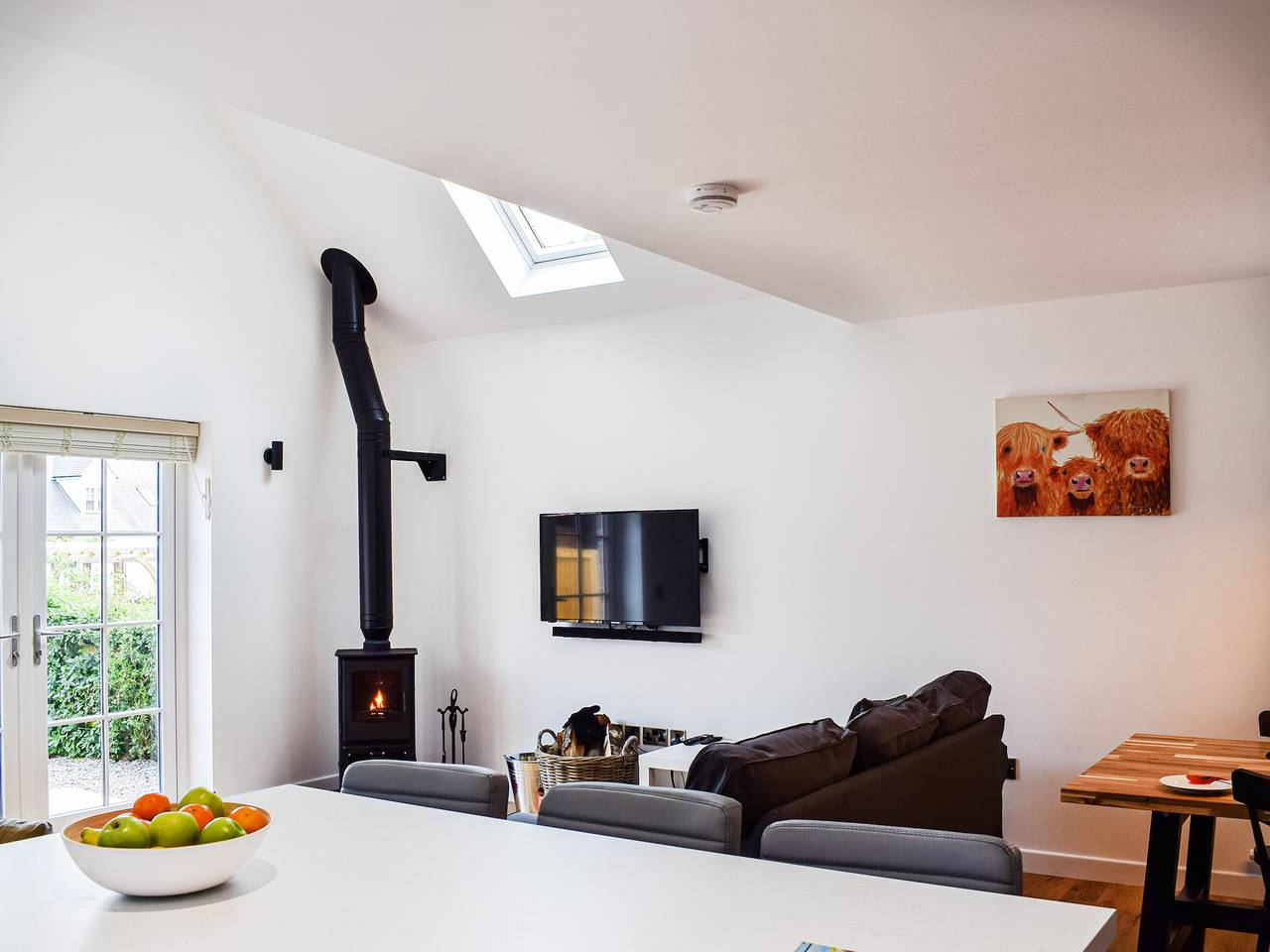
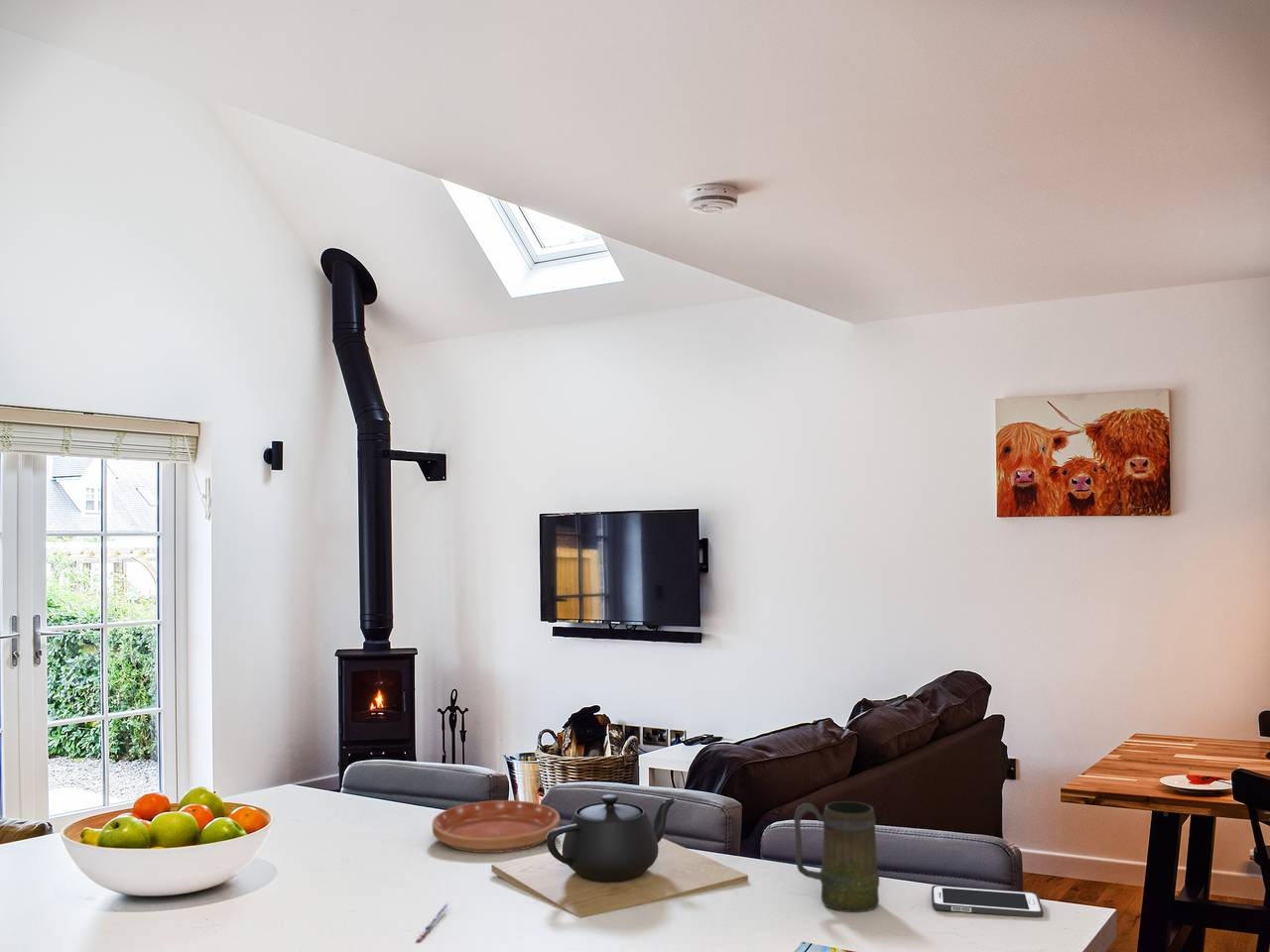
+ cell phone (985, 901)
+ saucer (496, 827)
+ teapot (617, 835)
+ mug (835, 853)
+ pen (433, 921)
